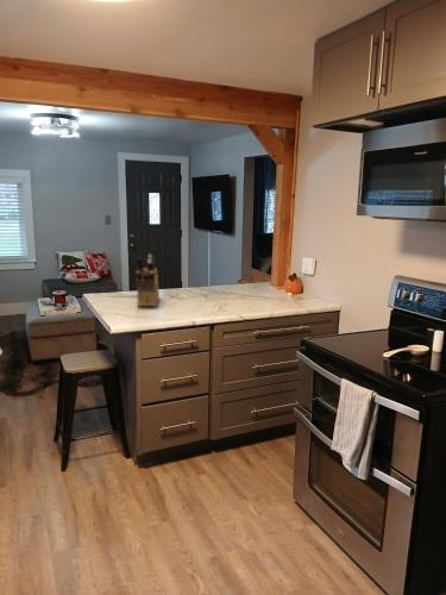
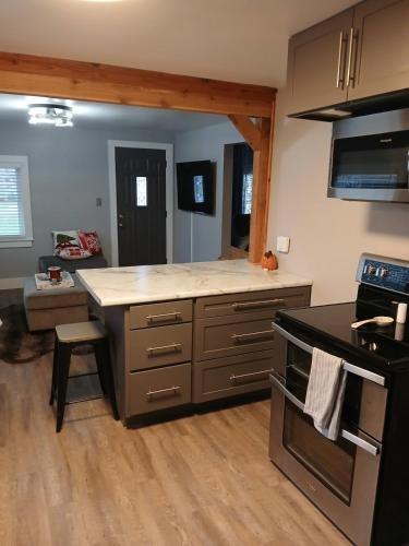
- knife block (147, 277)
